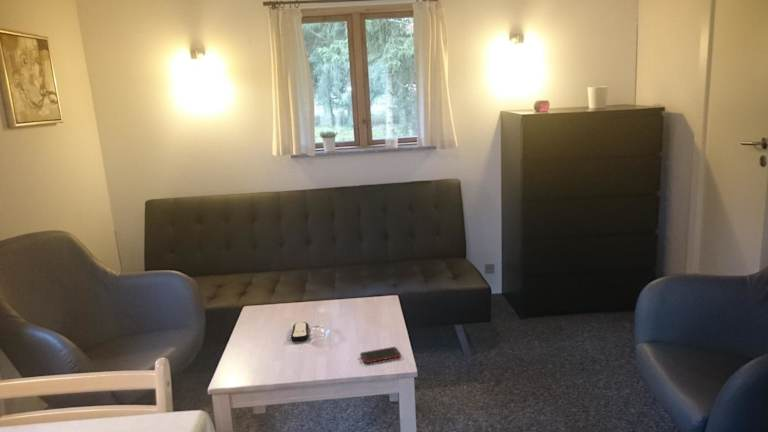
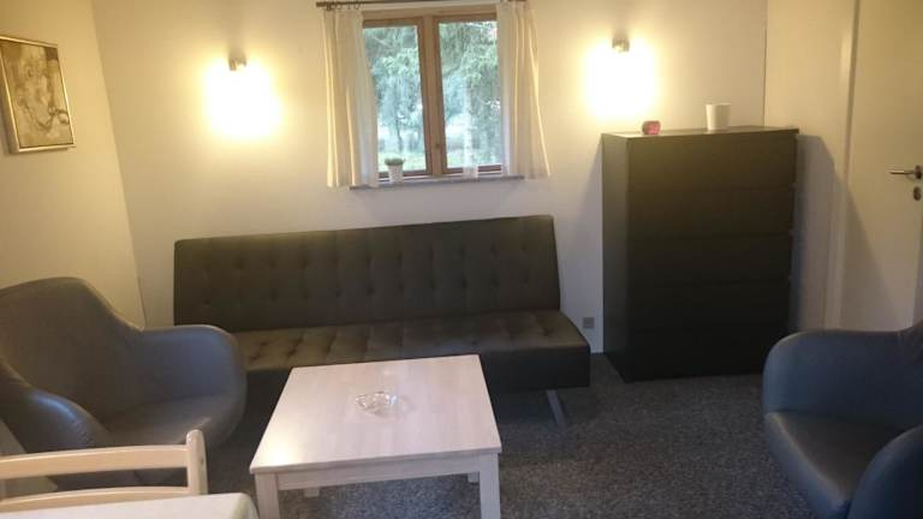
- remote control (300, 331)
- cell phone (380, 354)
